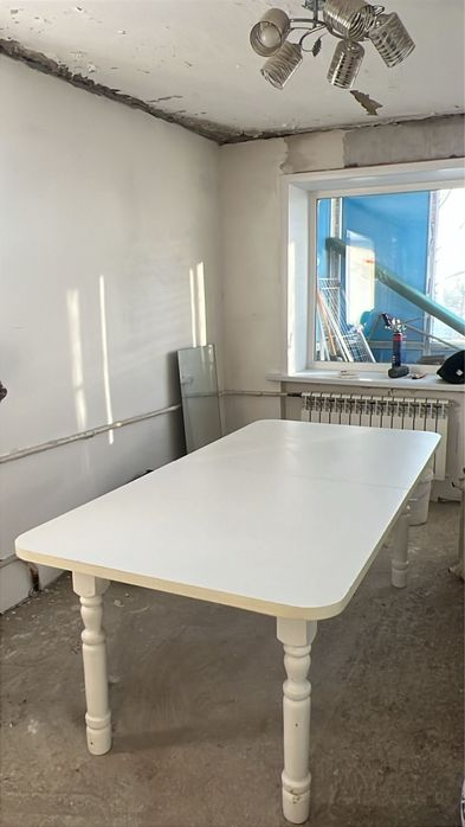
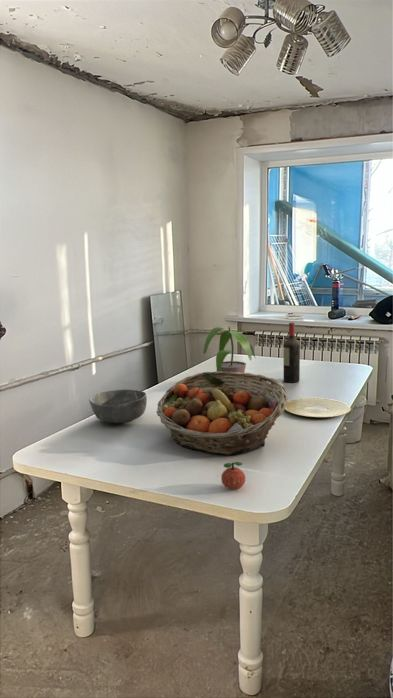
+ fruit basket (220, 410)
+ plate (316, 408)
+ bowl (118, 407)
+ potted plant (231, 356)
+ apple (233, 475)
+ wine bottle (291, 351)
